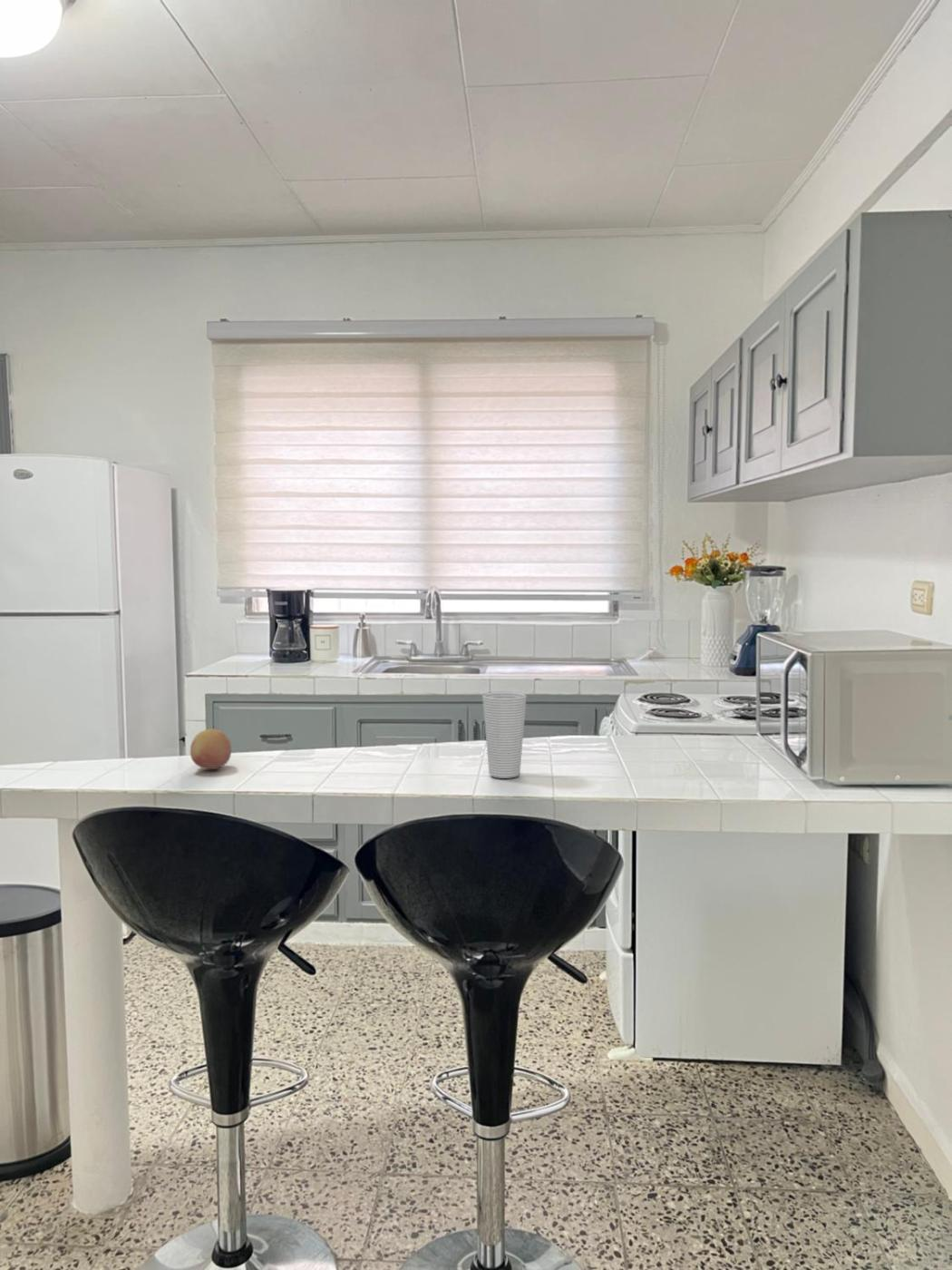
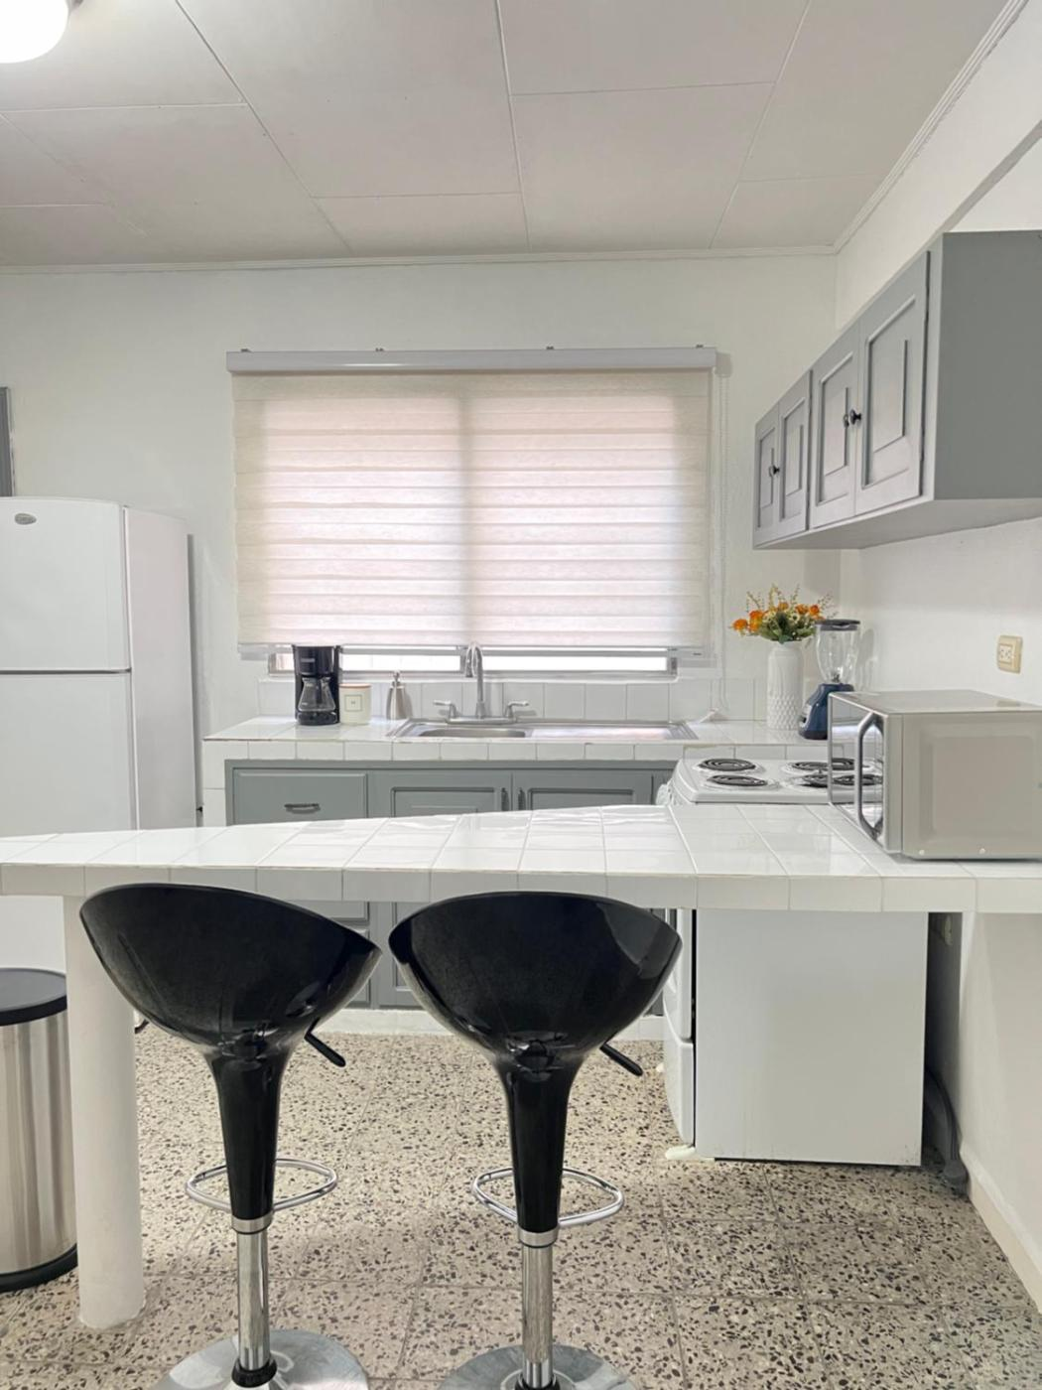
- cup (504, 735)
- fruit (211, 748)
